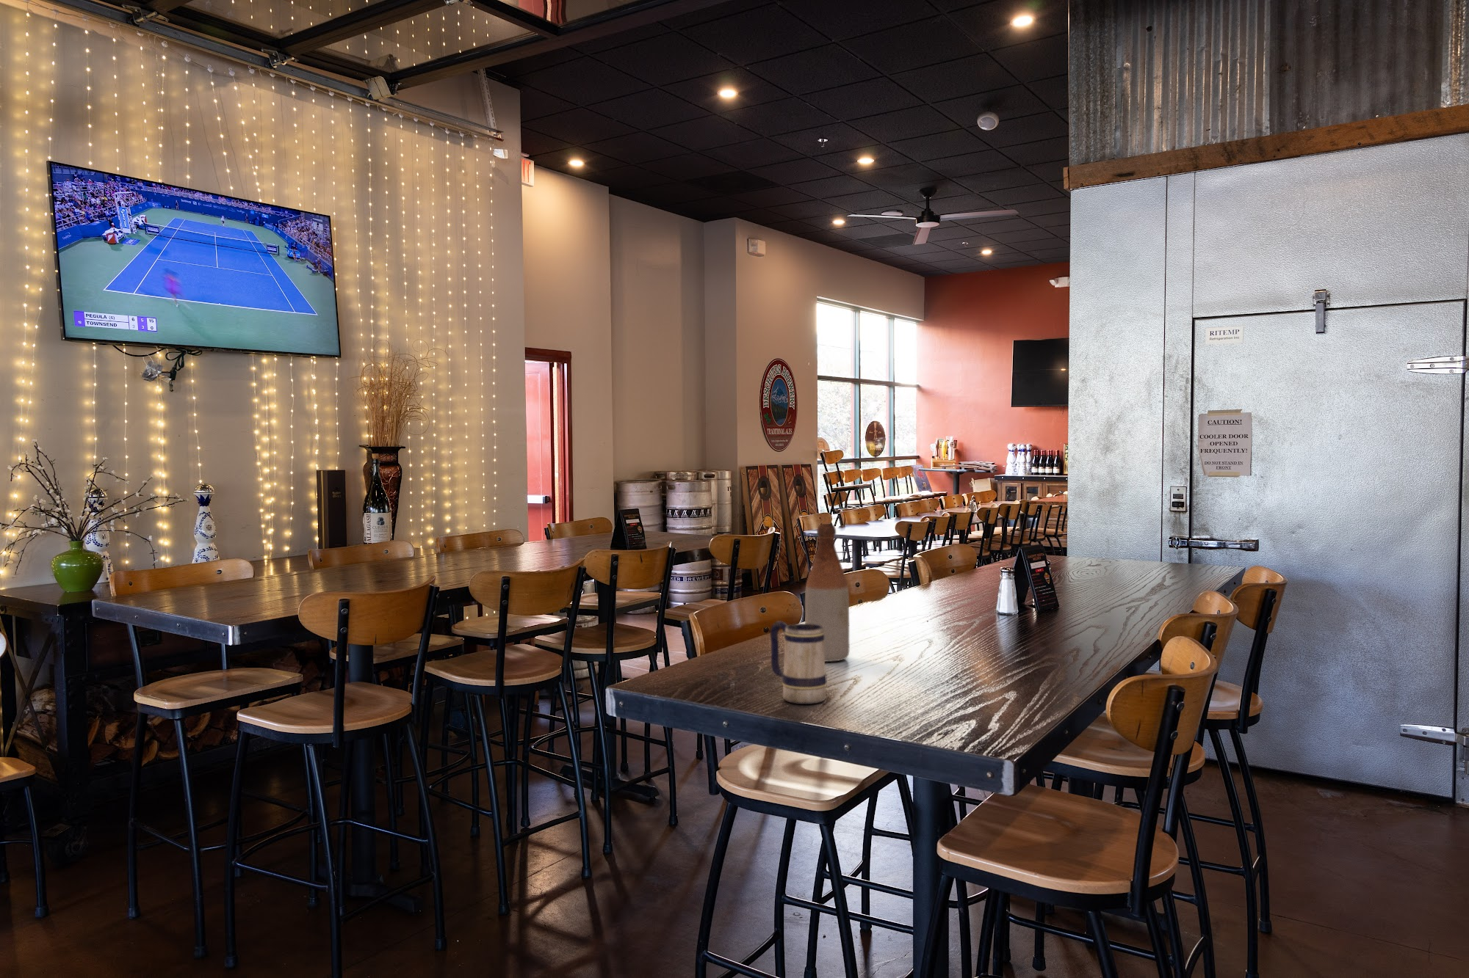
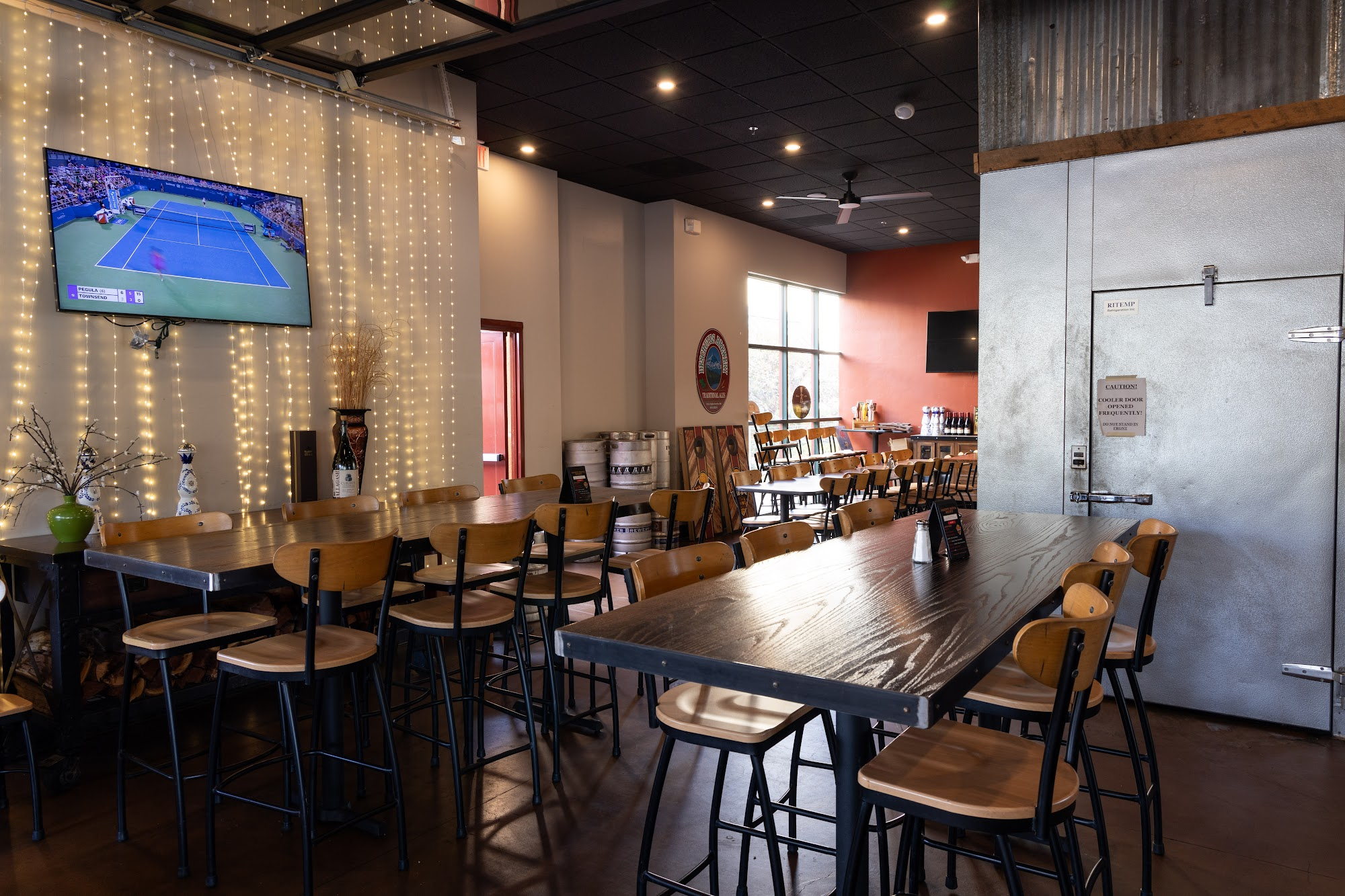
- beer bottle (827, 592)
- beer mug (797, 660)
